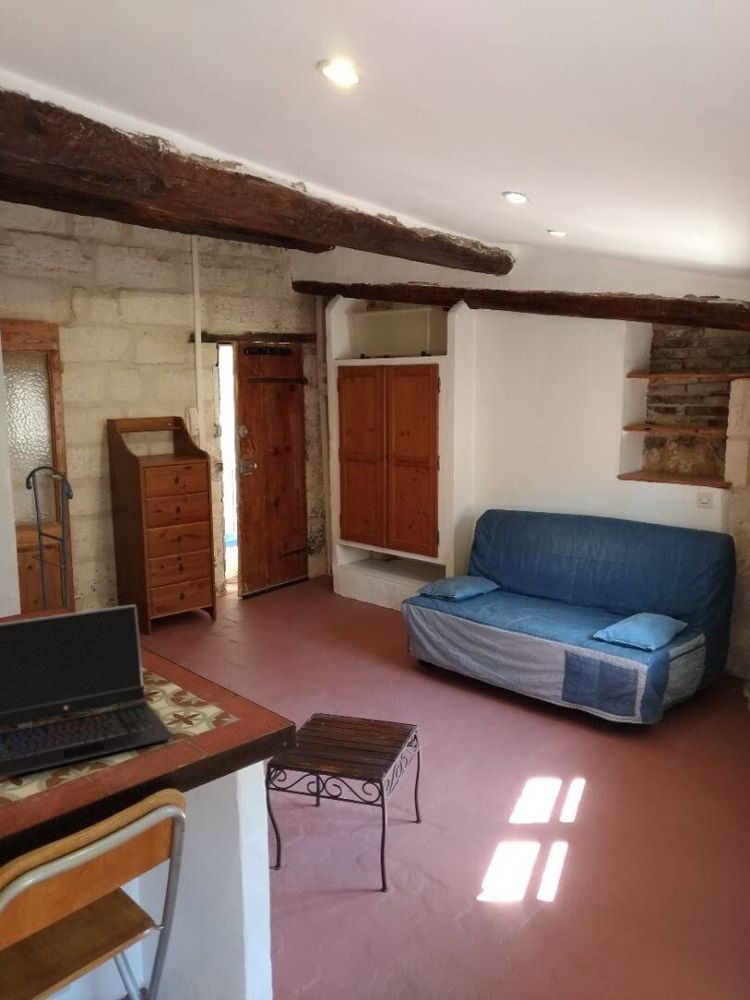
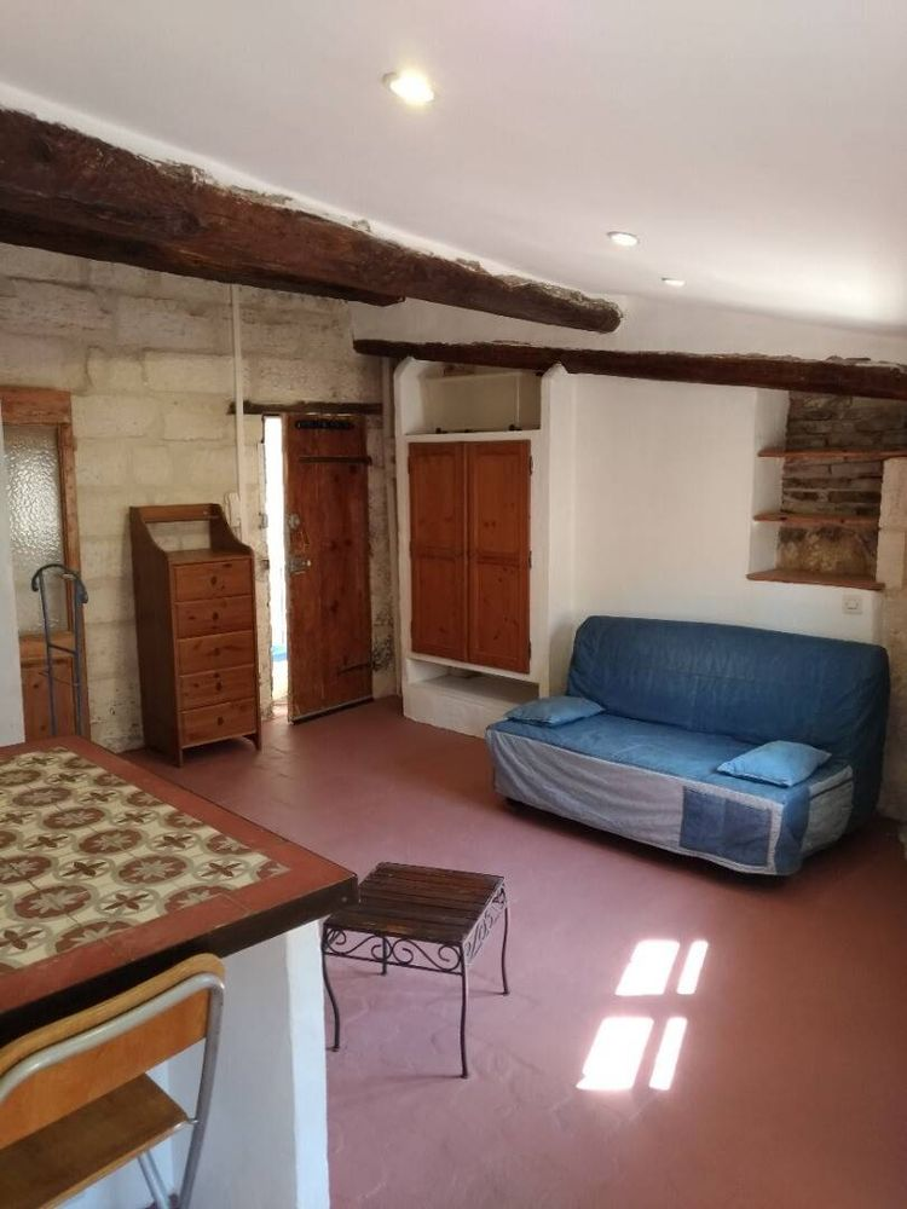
- laptop computer (71, 685)
